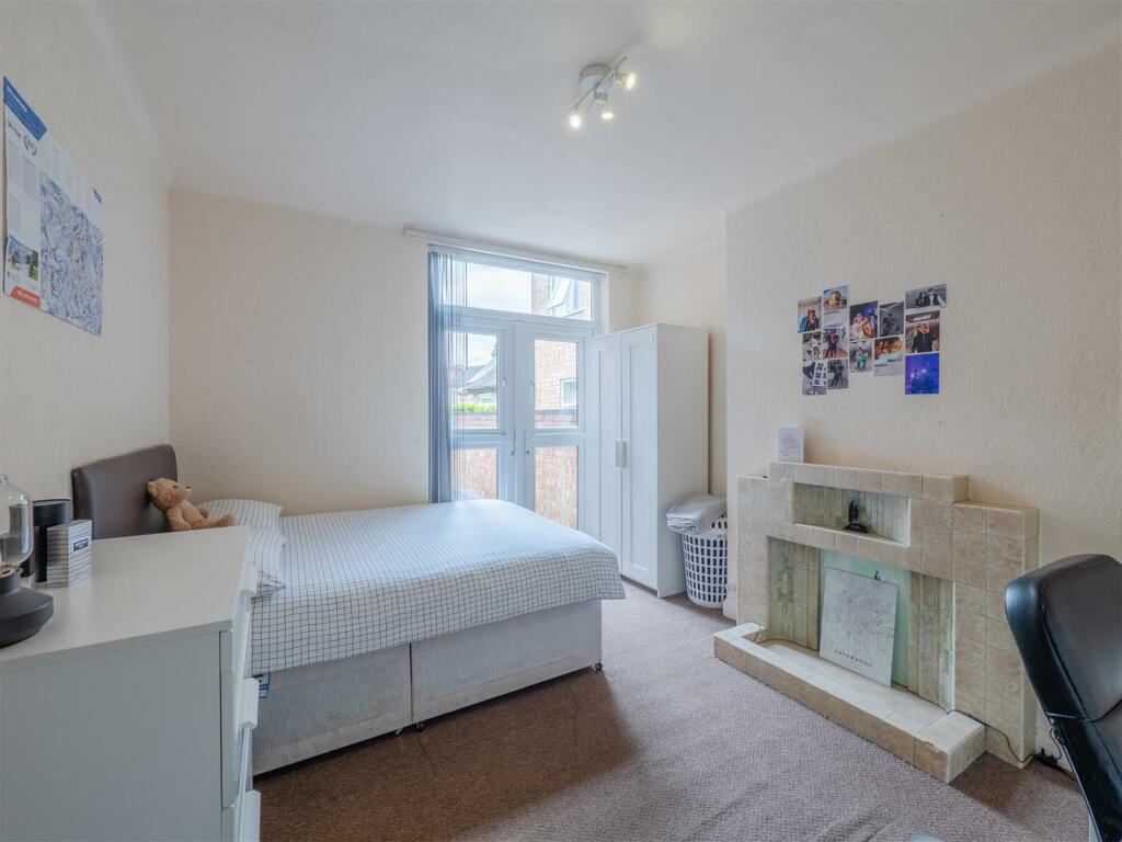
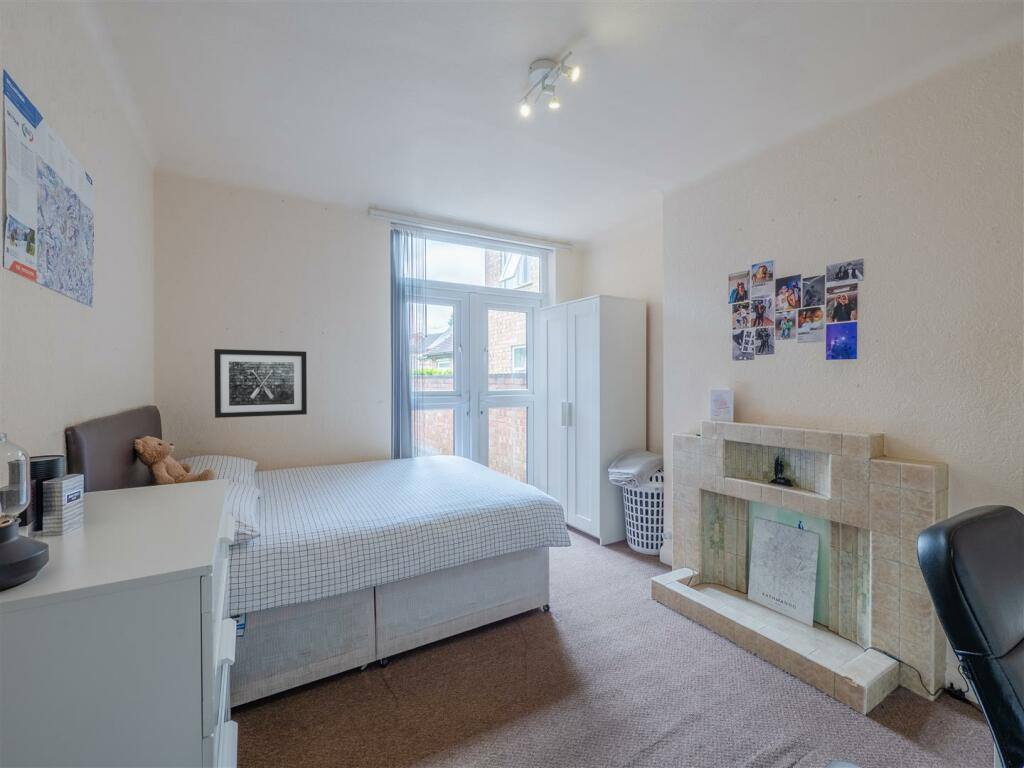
+ wall art (262, 383)
